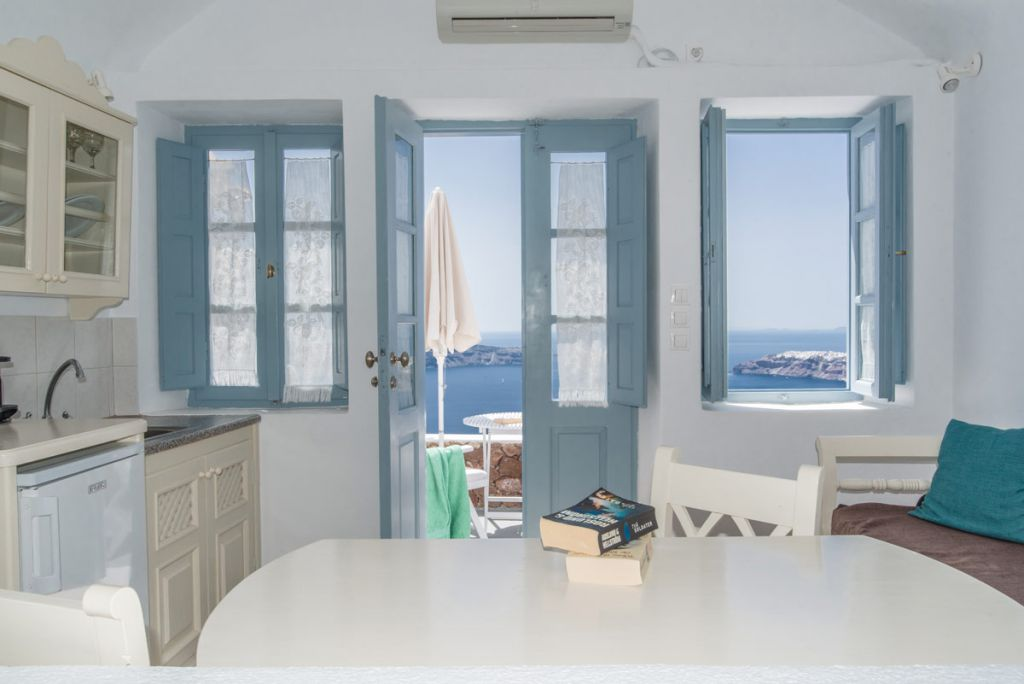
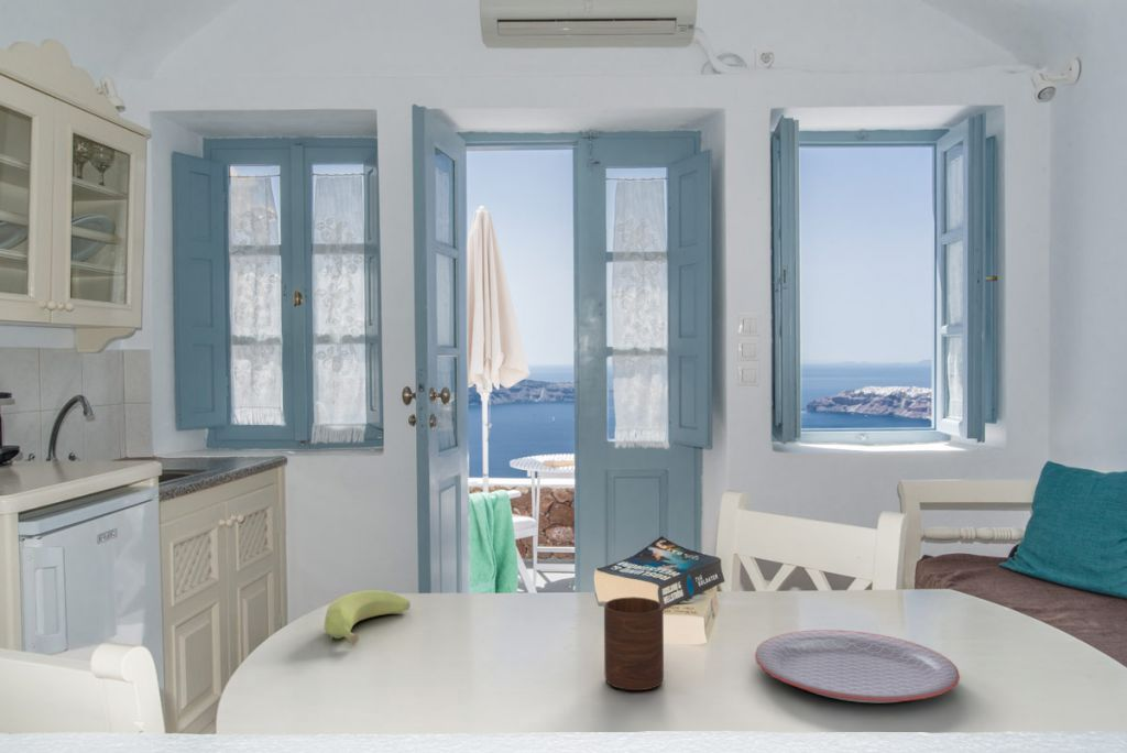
+ cup (632, 640)
+ banana (366, 613)
+ plate (853, 667)
